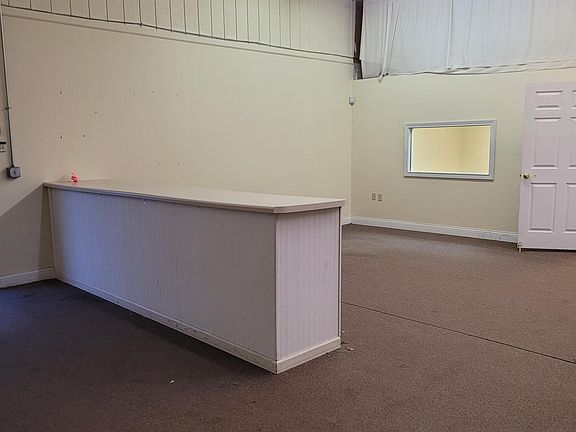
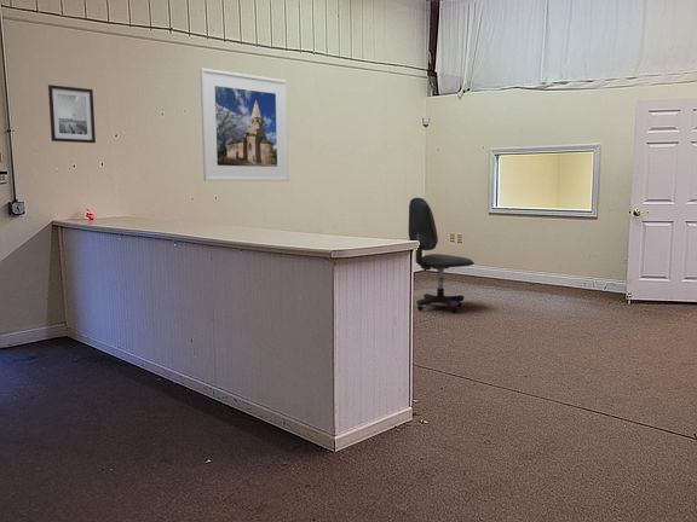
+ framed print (247, 128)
+ office chair (440, 254)
+ wall art (71, 115)
